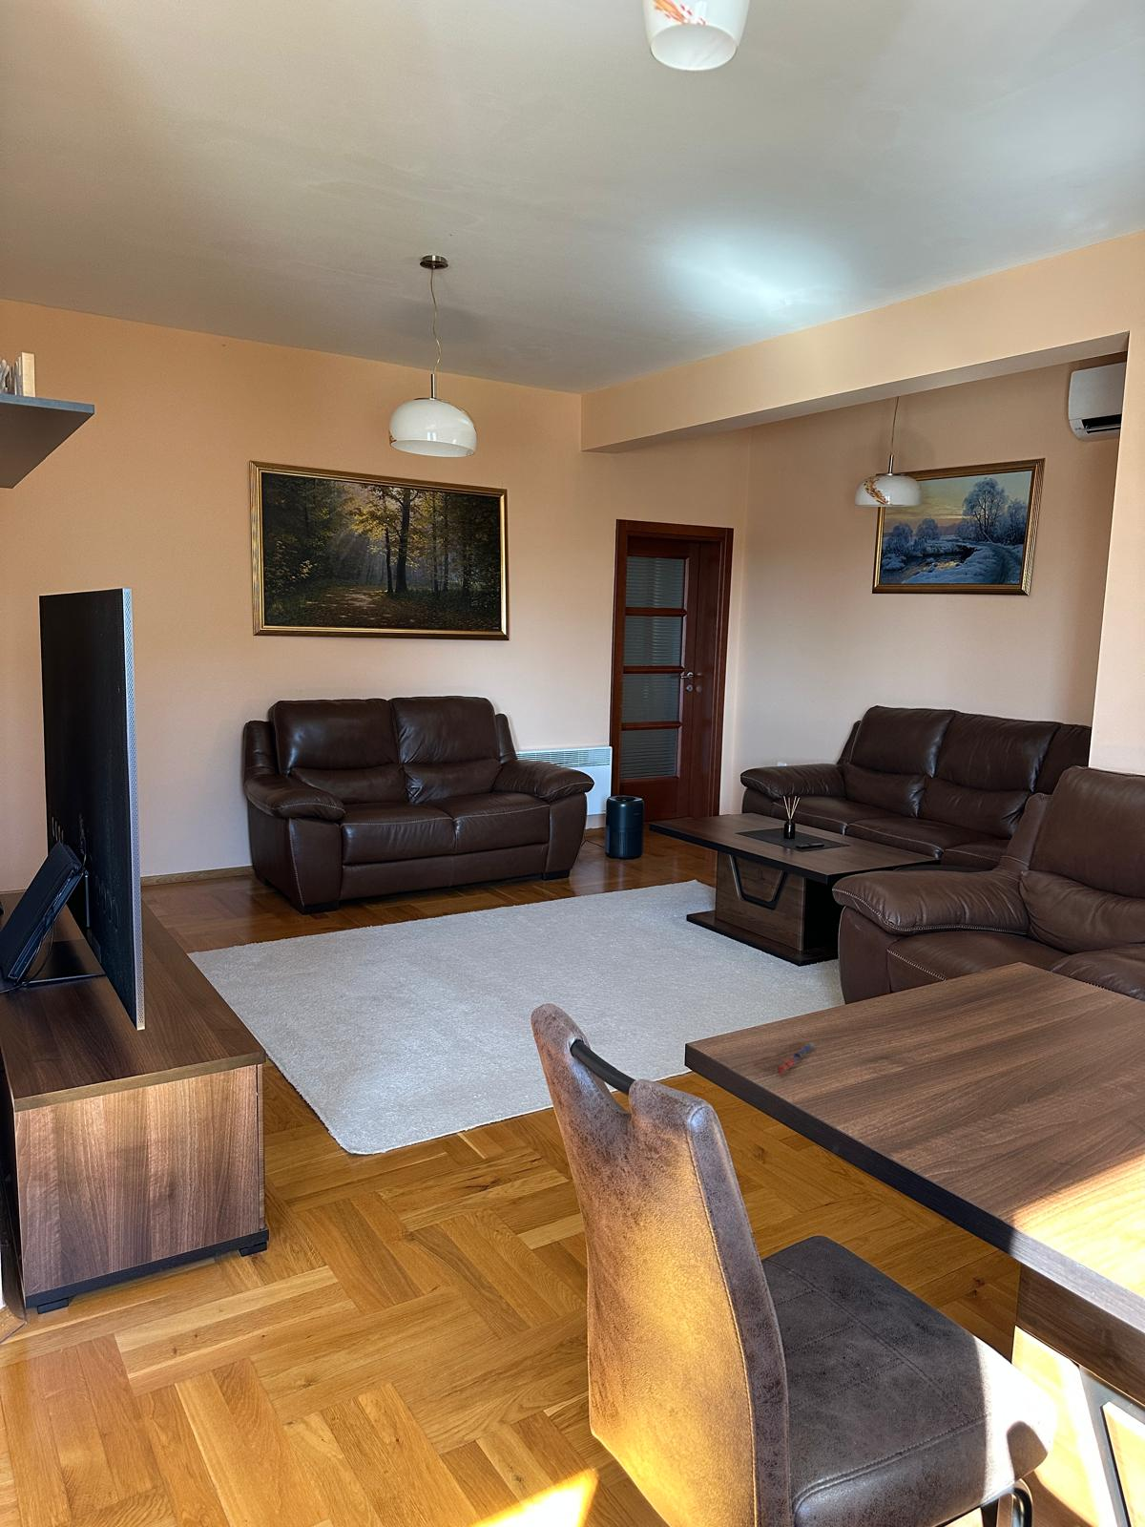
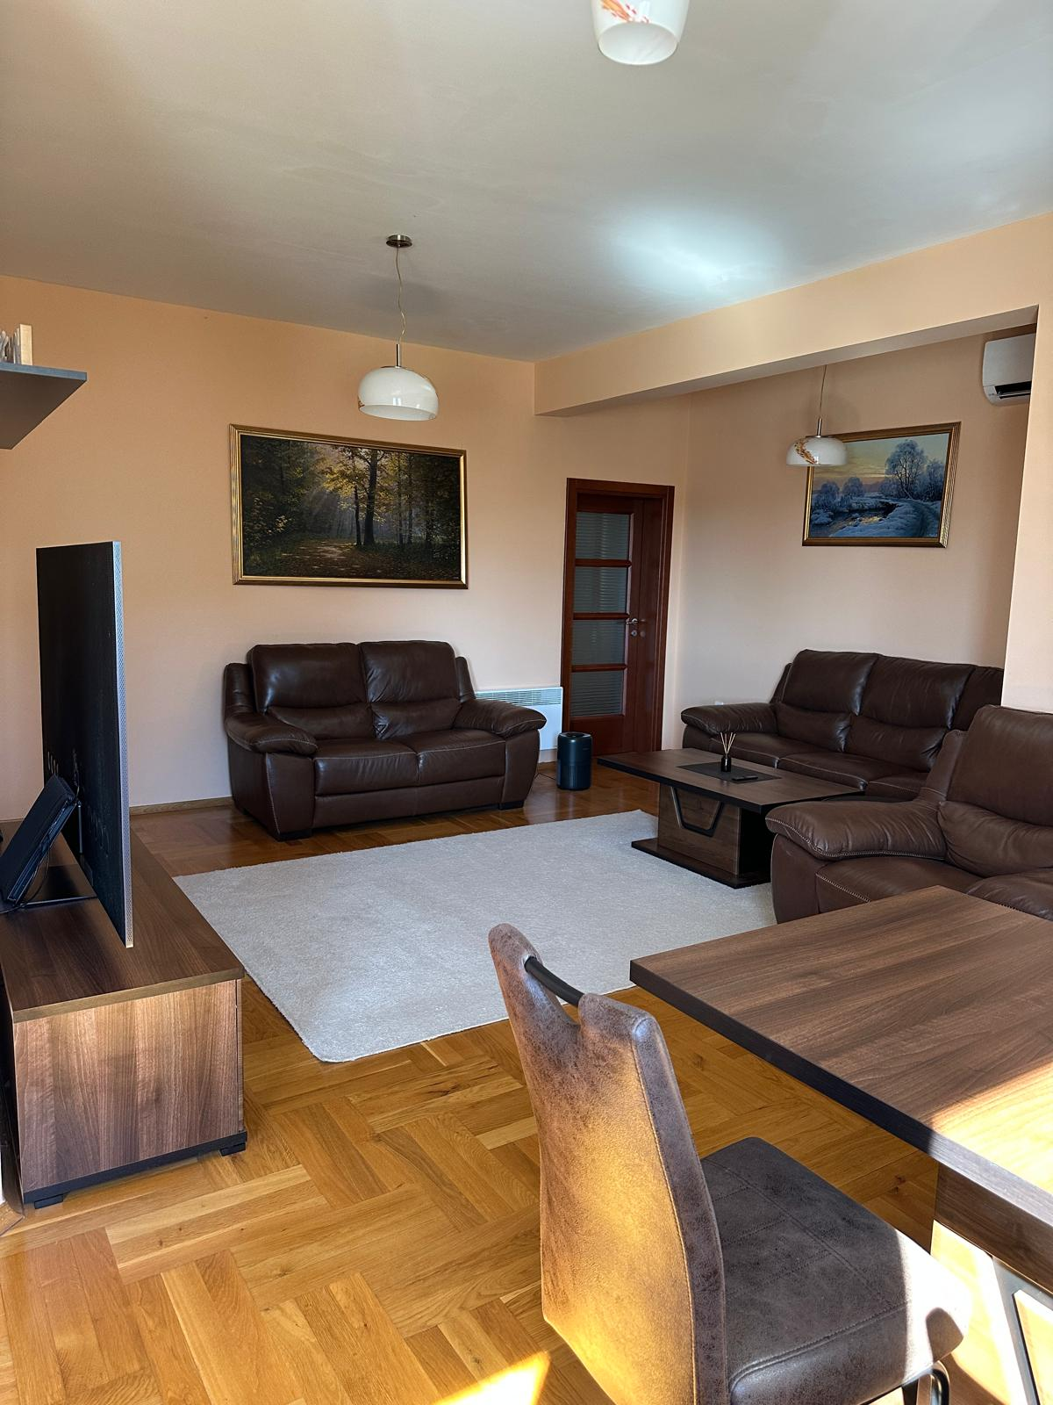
- pen (796, 1056)
